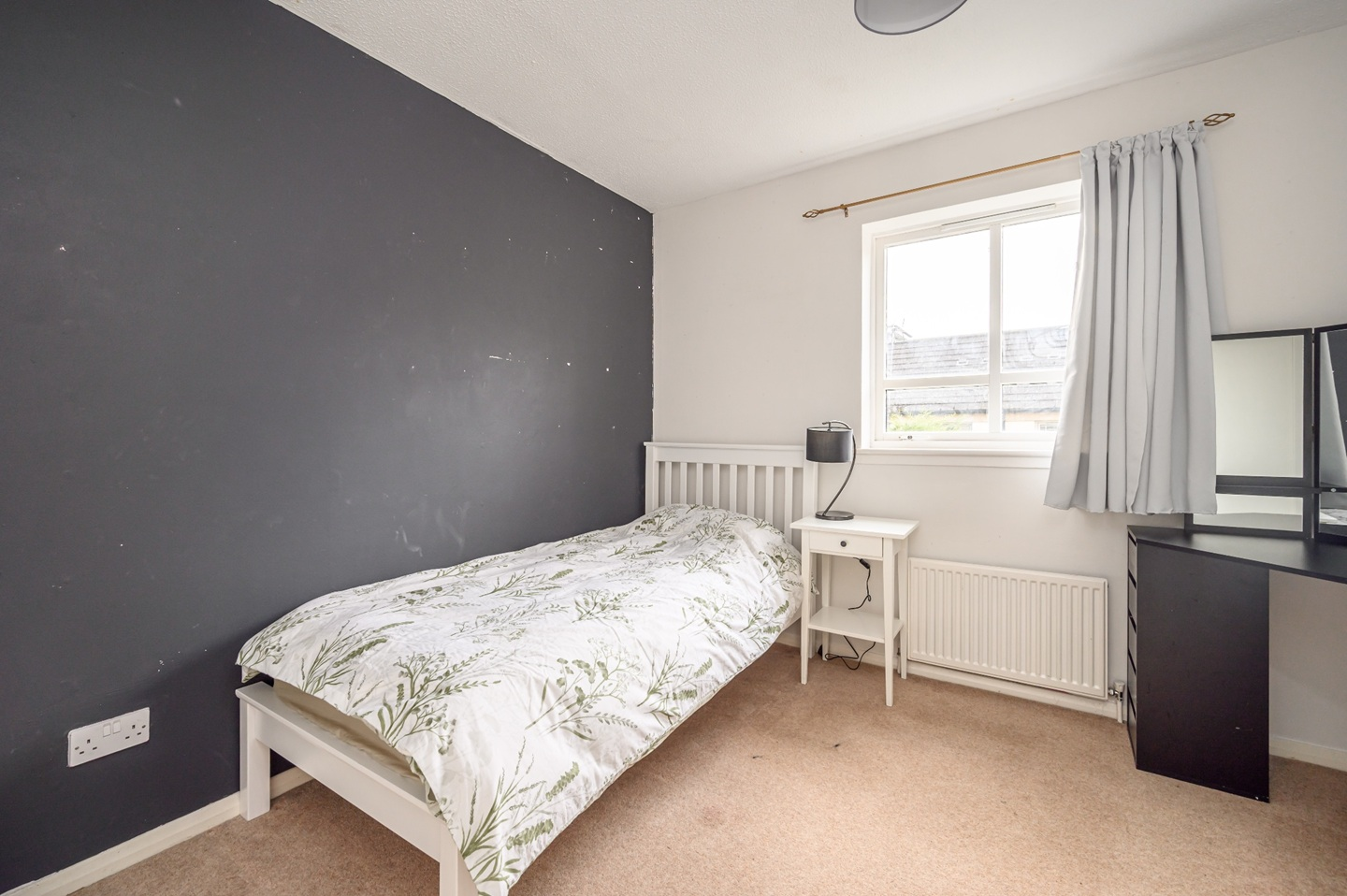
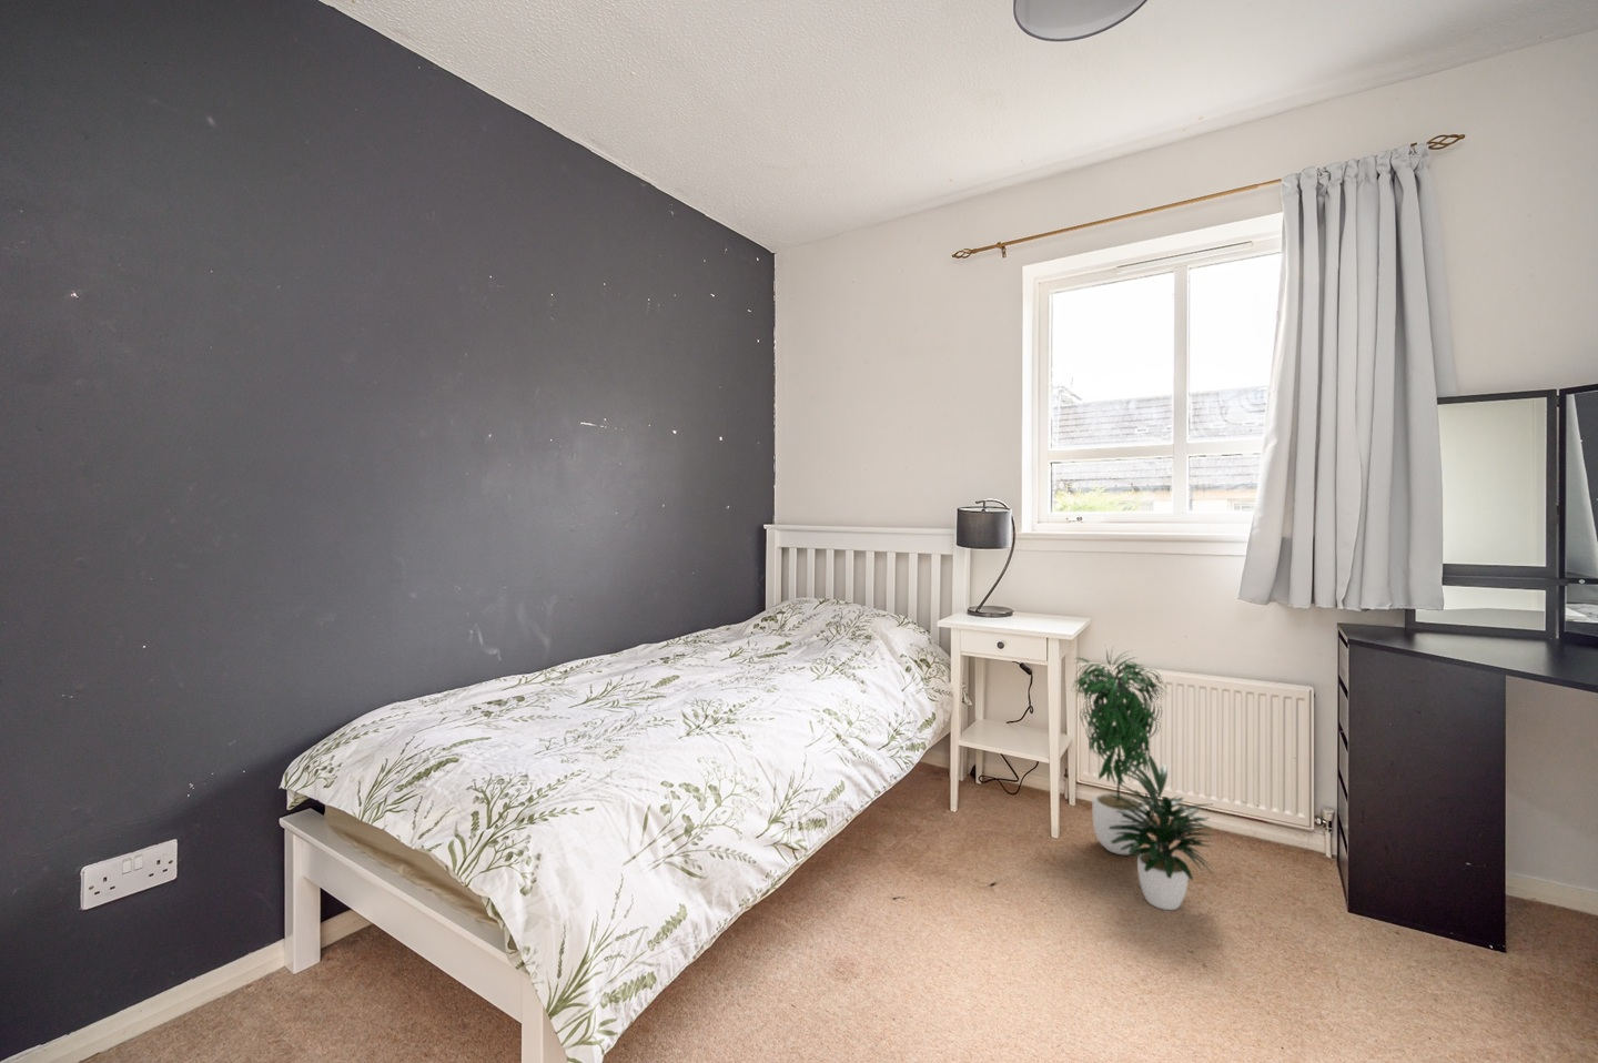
+ potted plant (1134, 762)
